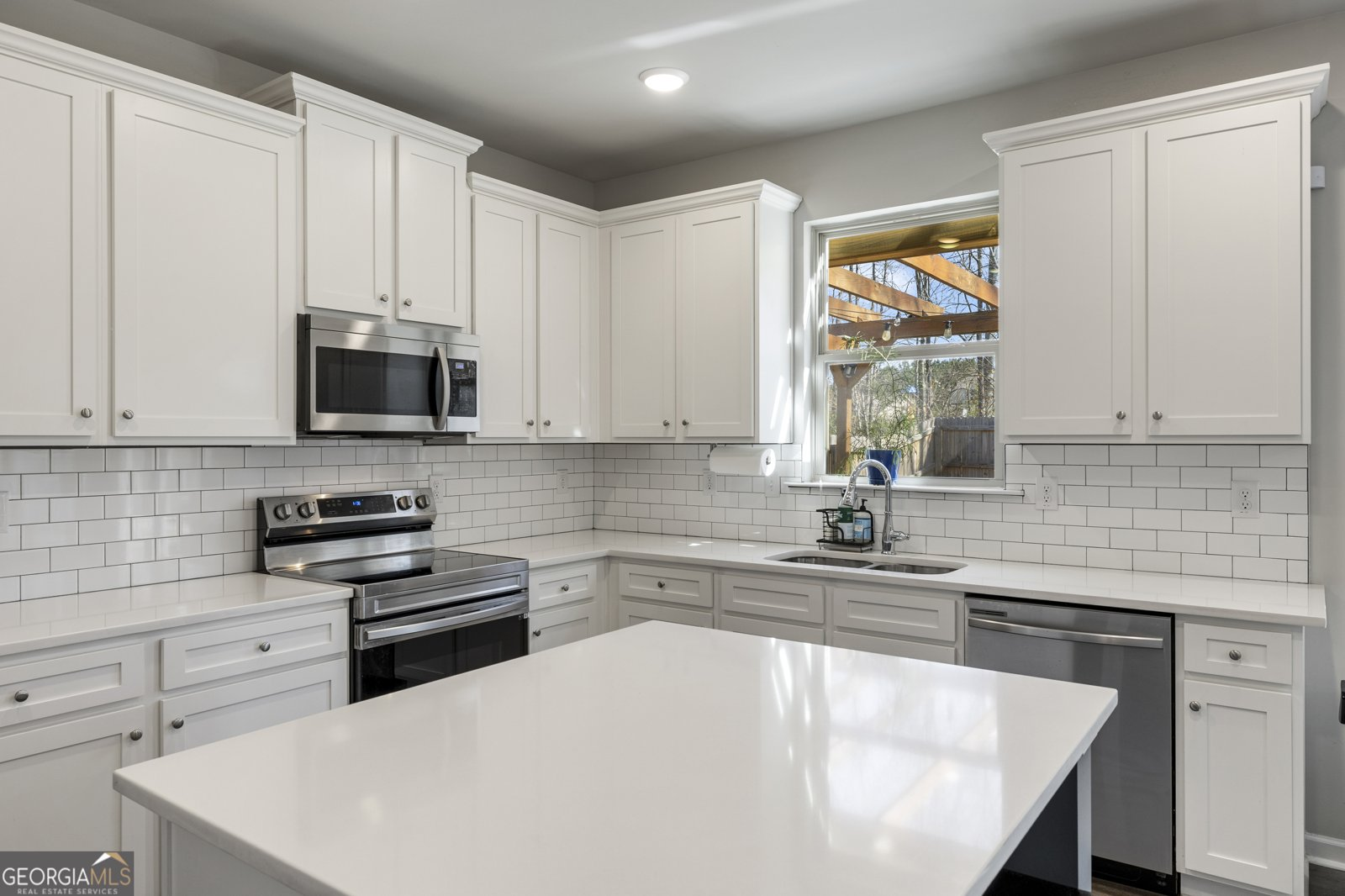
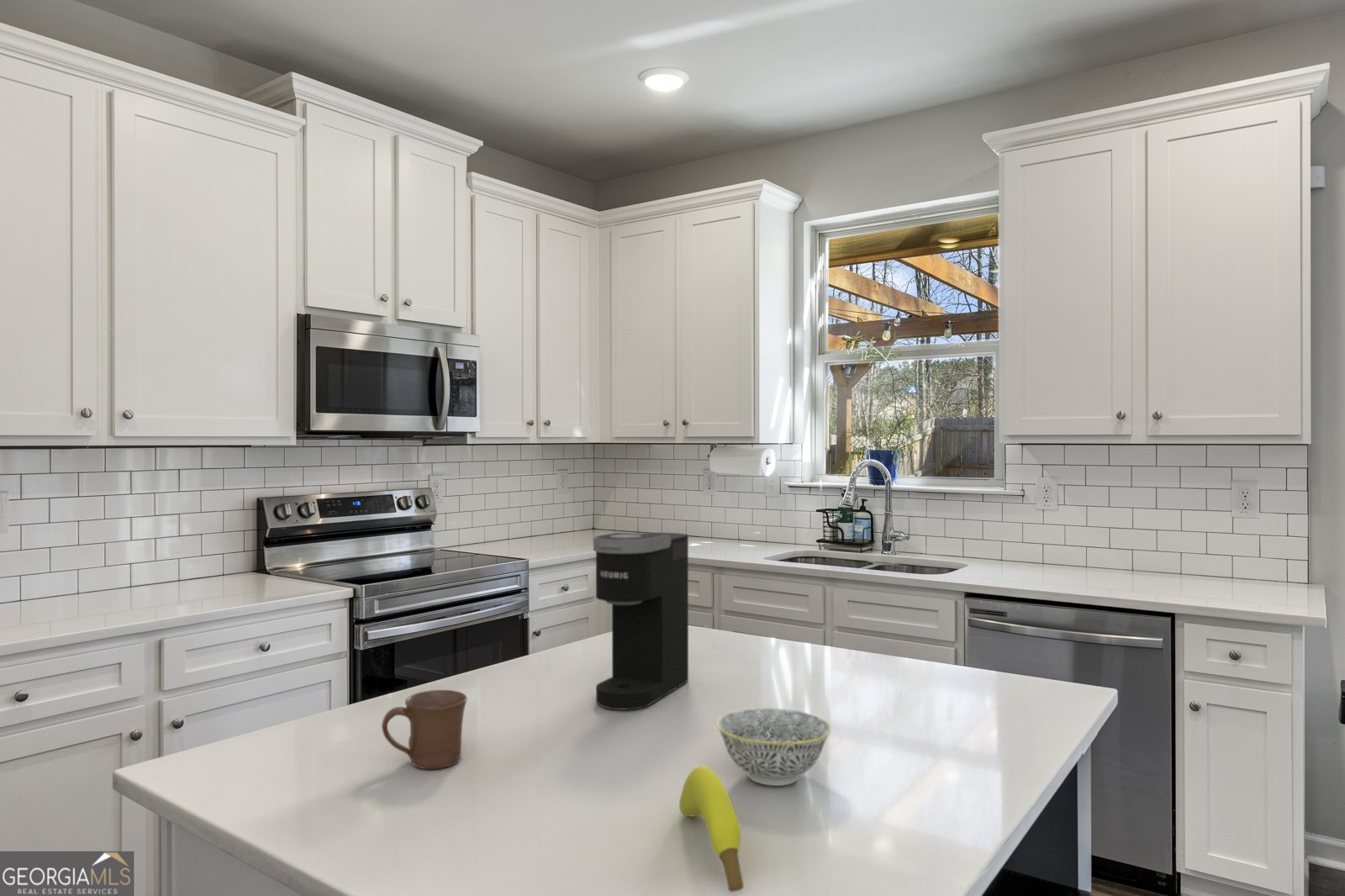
+ mug (425, 730)
+ coffee maker (643, 612)
+ bowl (773, 750)
+ banana (708, 808)
